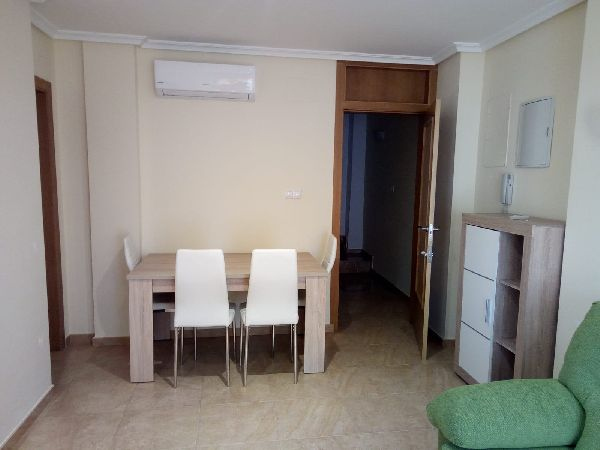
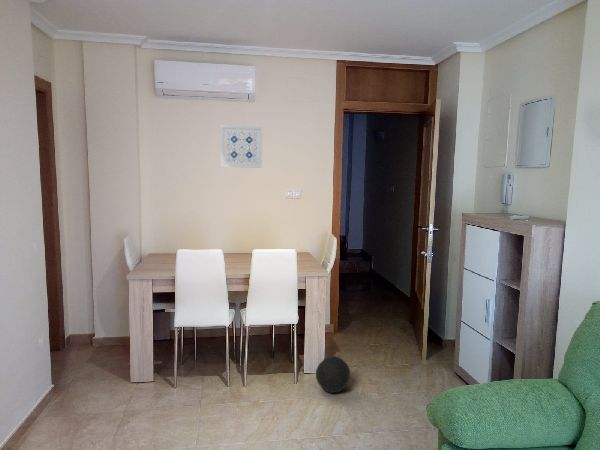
+ wall art (241, 147)
+ ball (333, 374)
